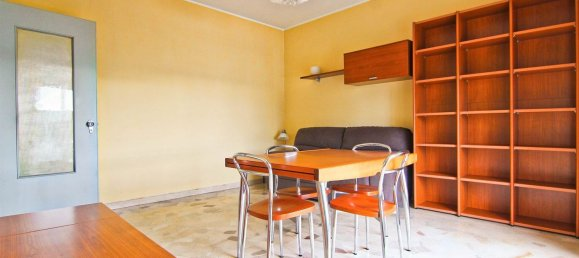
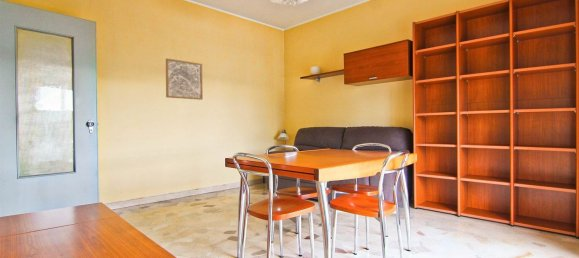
+ wall art (184, 80)
